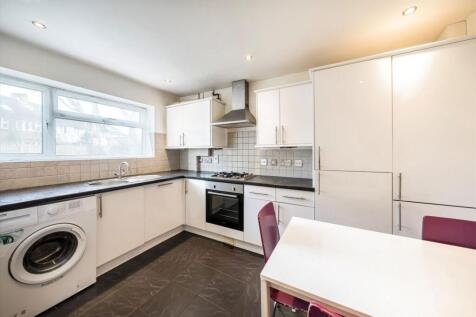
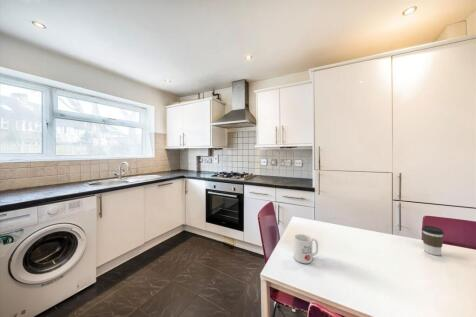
+ coffee cup (432, 240)
+ mug (306, 247)
